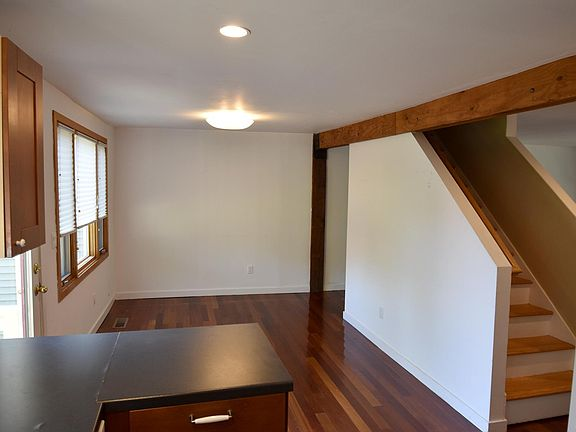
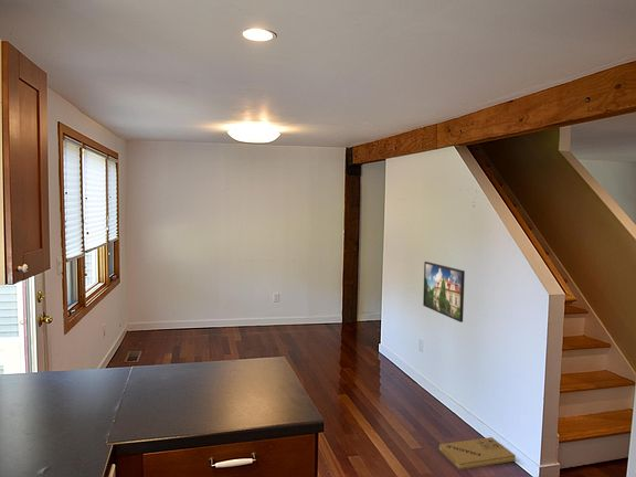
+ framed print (442, 289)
+ cardboard box (476, 452)
